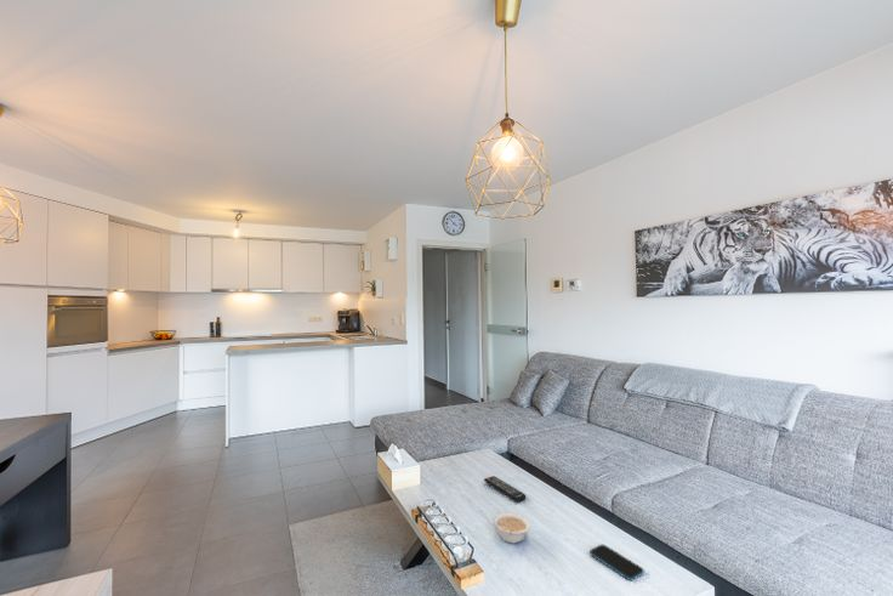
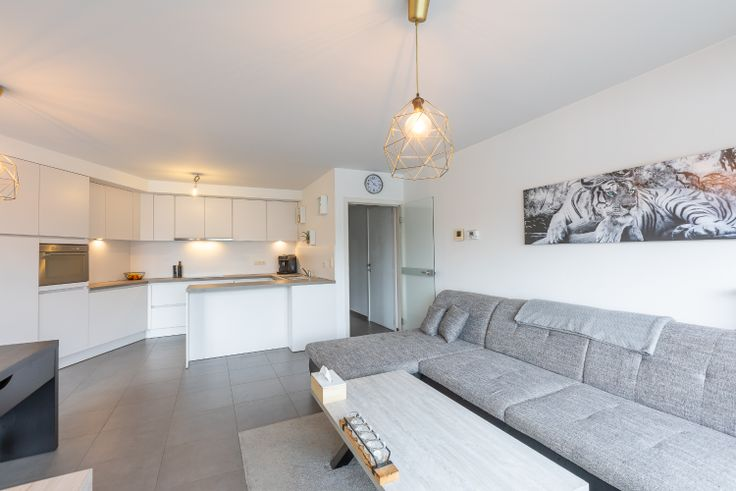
- legume (512, 528)
- smartphone (615, 561)
- remote control (504, 488)
